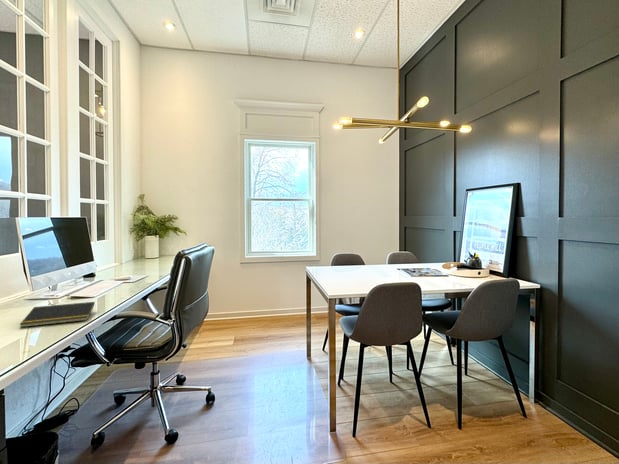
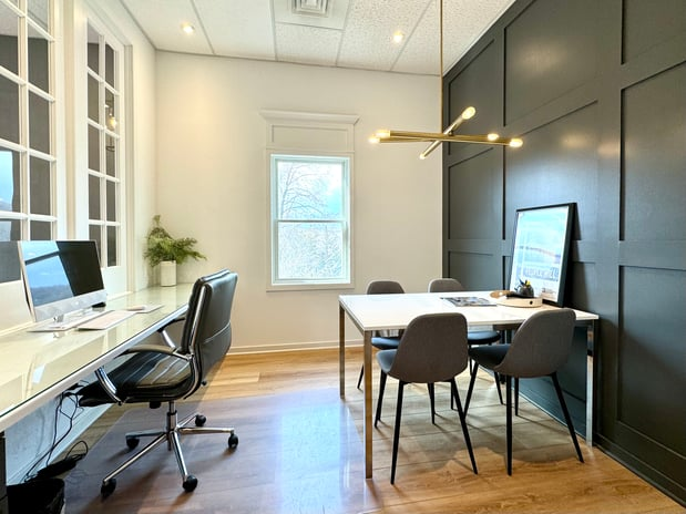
- notepad (60, 313)
